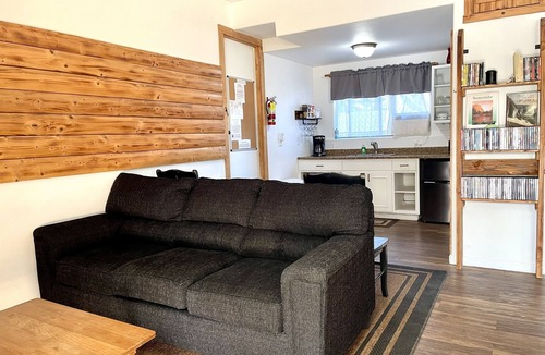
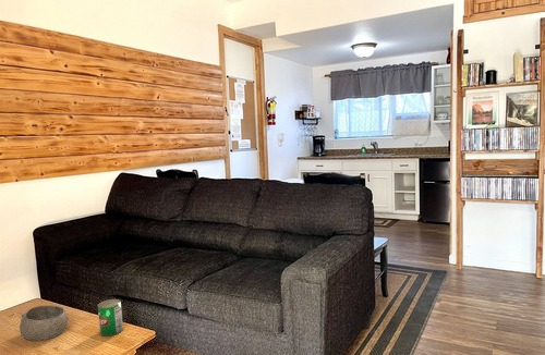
+ bowl (44, 320)
+ can (110, 317)
